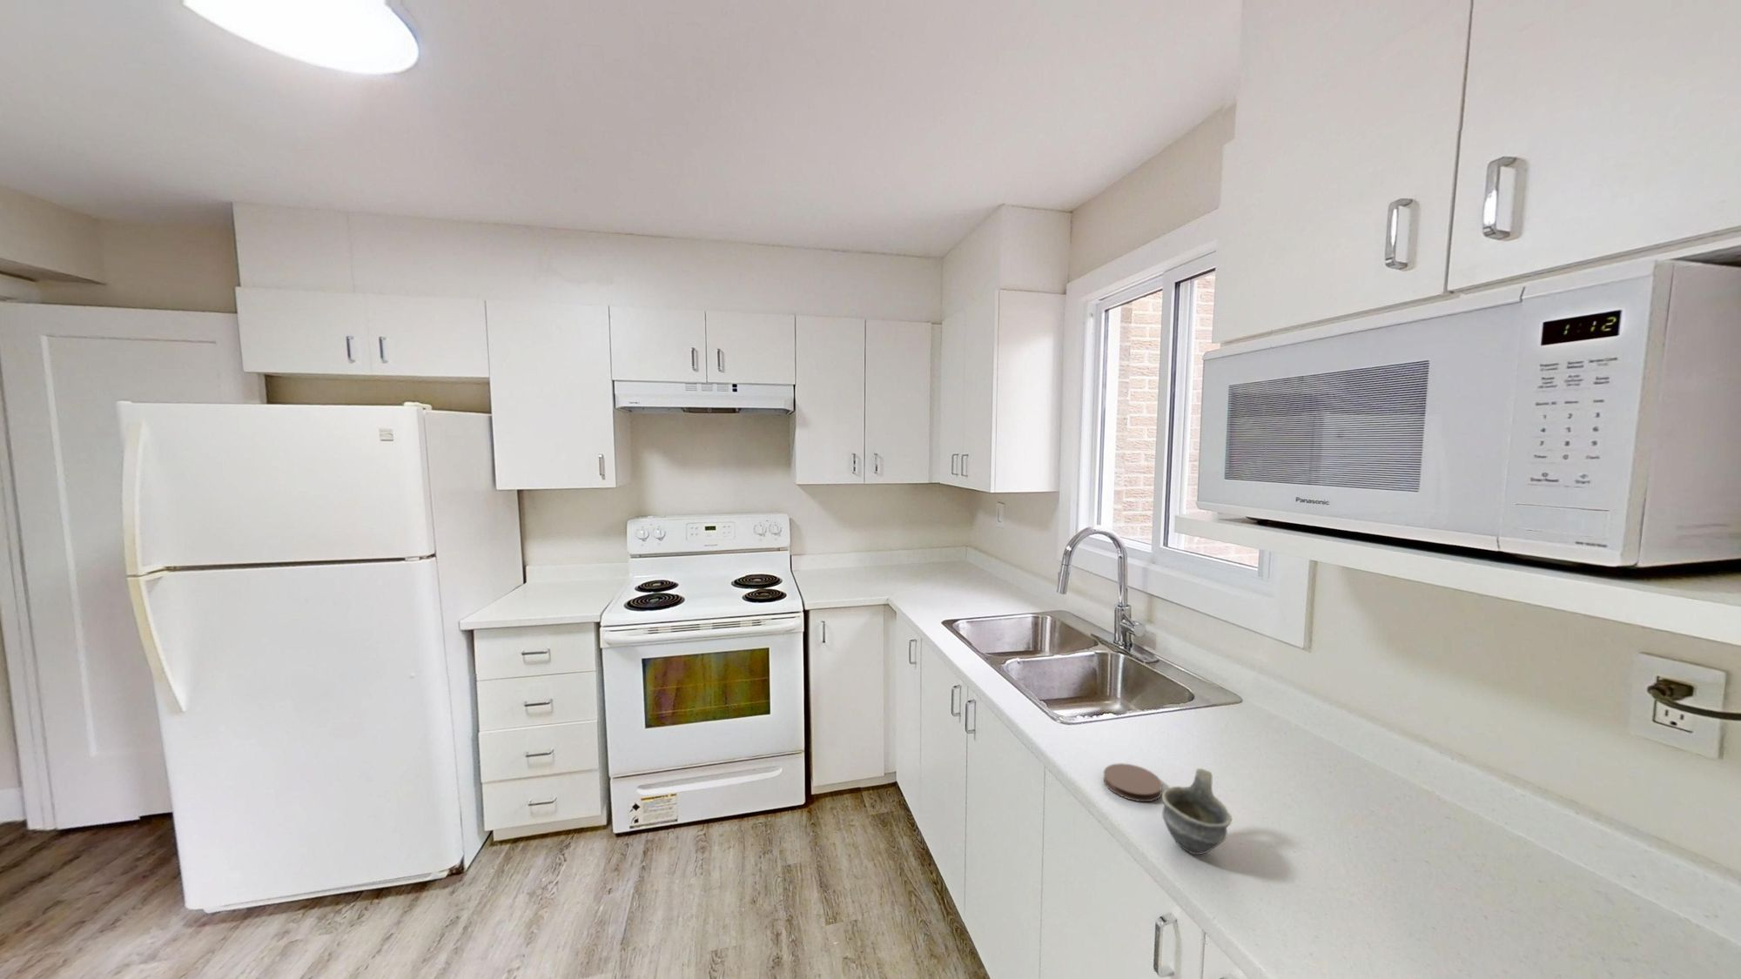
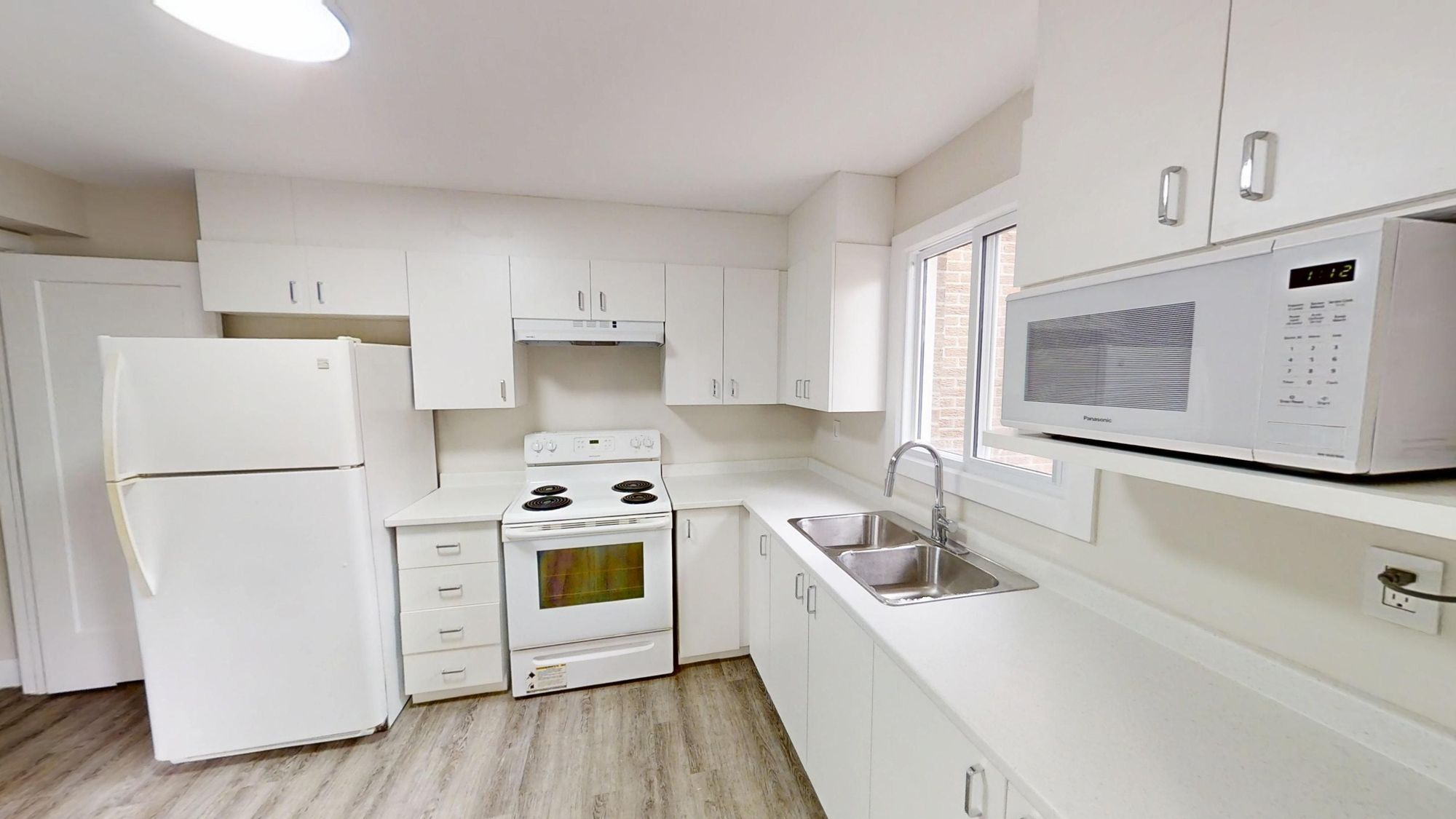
- cup (1199, 814)
- coaster (1131, 782)
